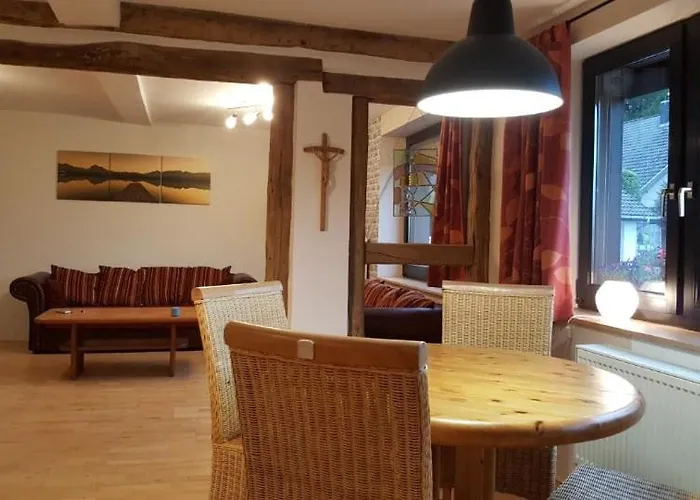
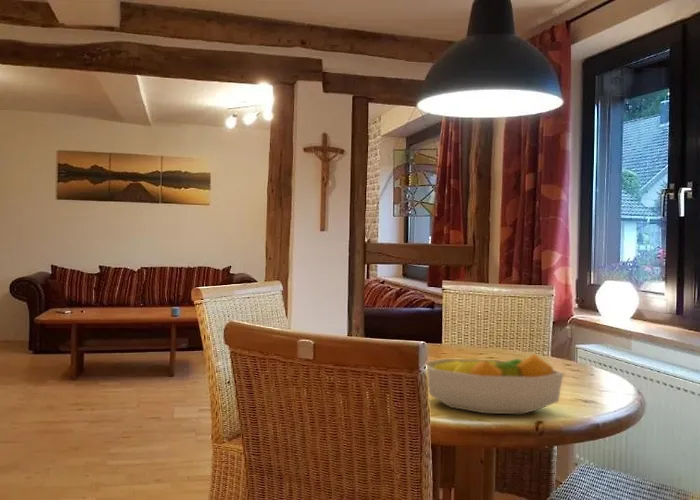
+ fruit bowl (489, 377)
